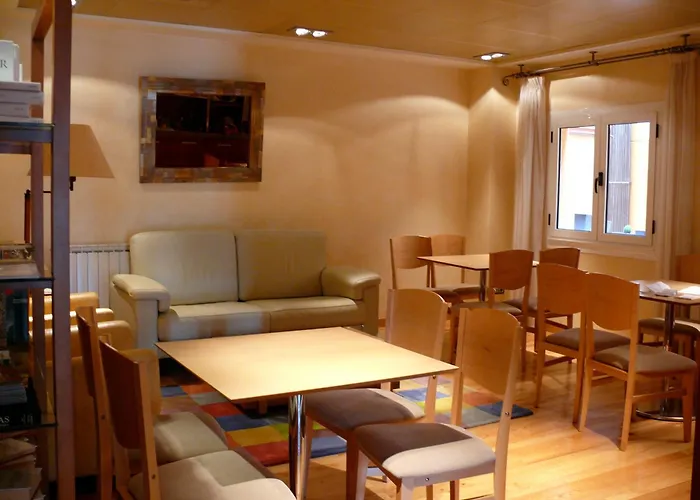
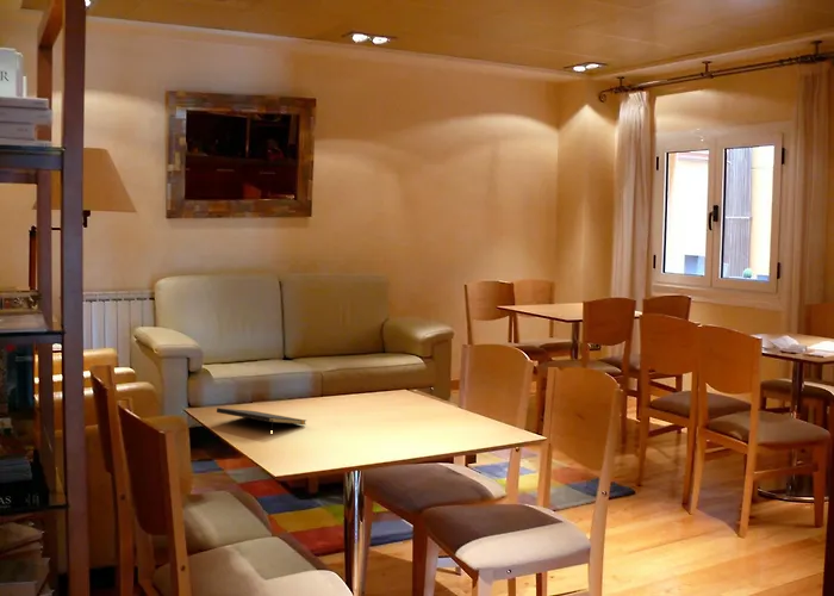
+ notepad (261, 416)
